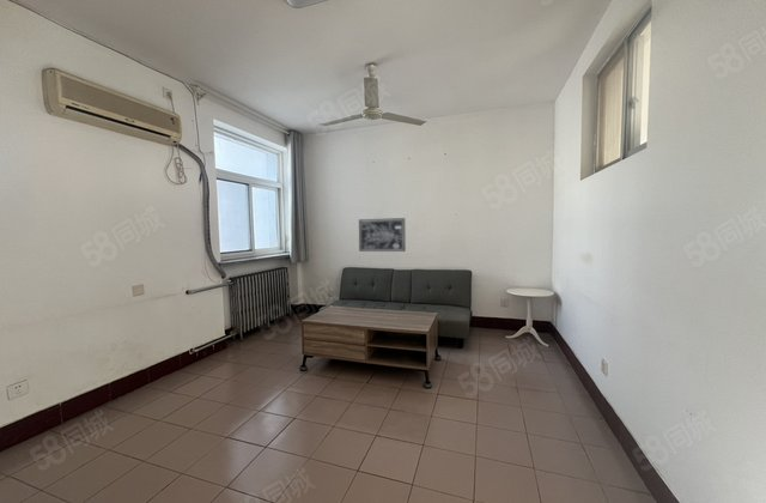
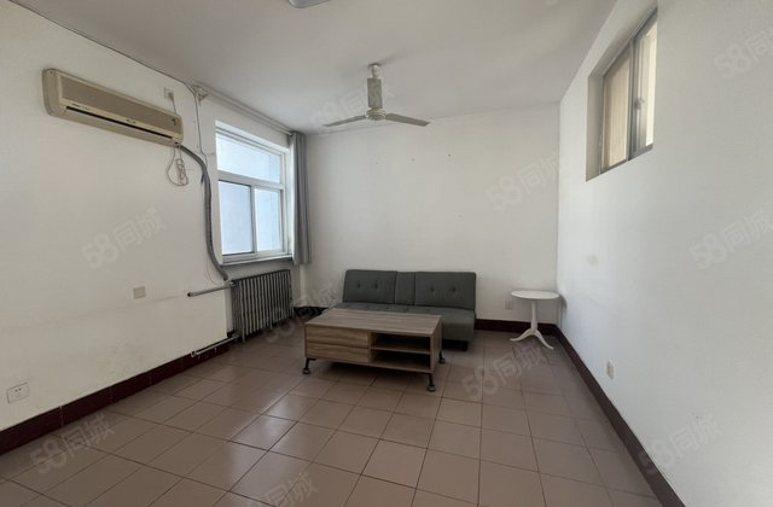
- wall art (381, 235)
